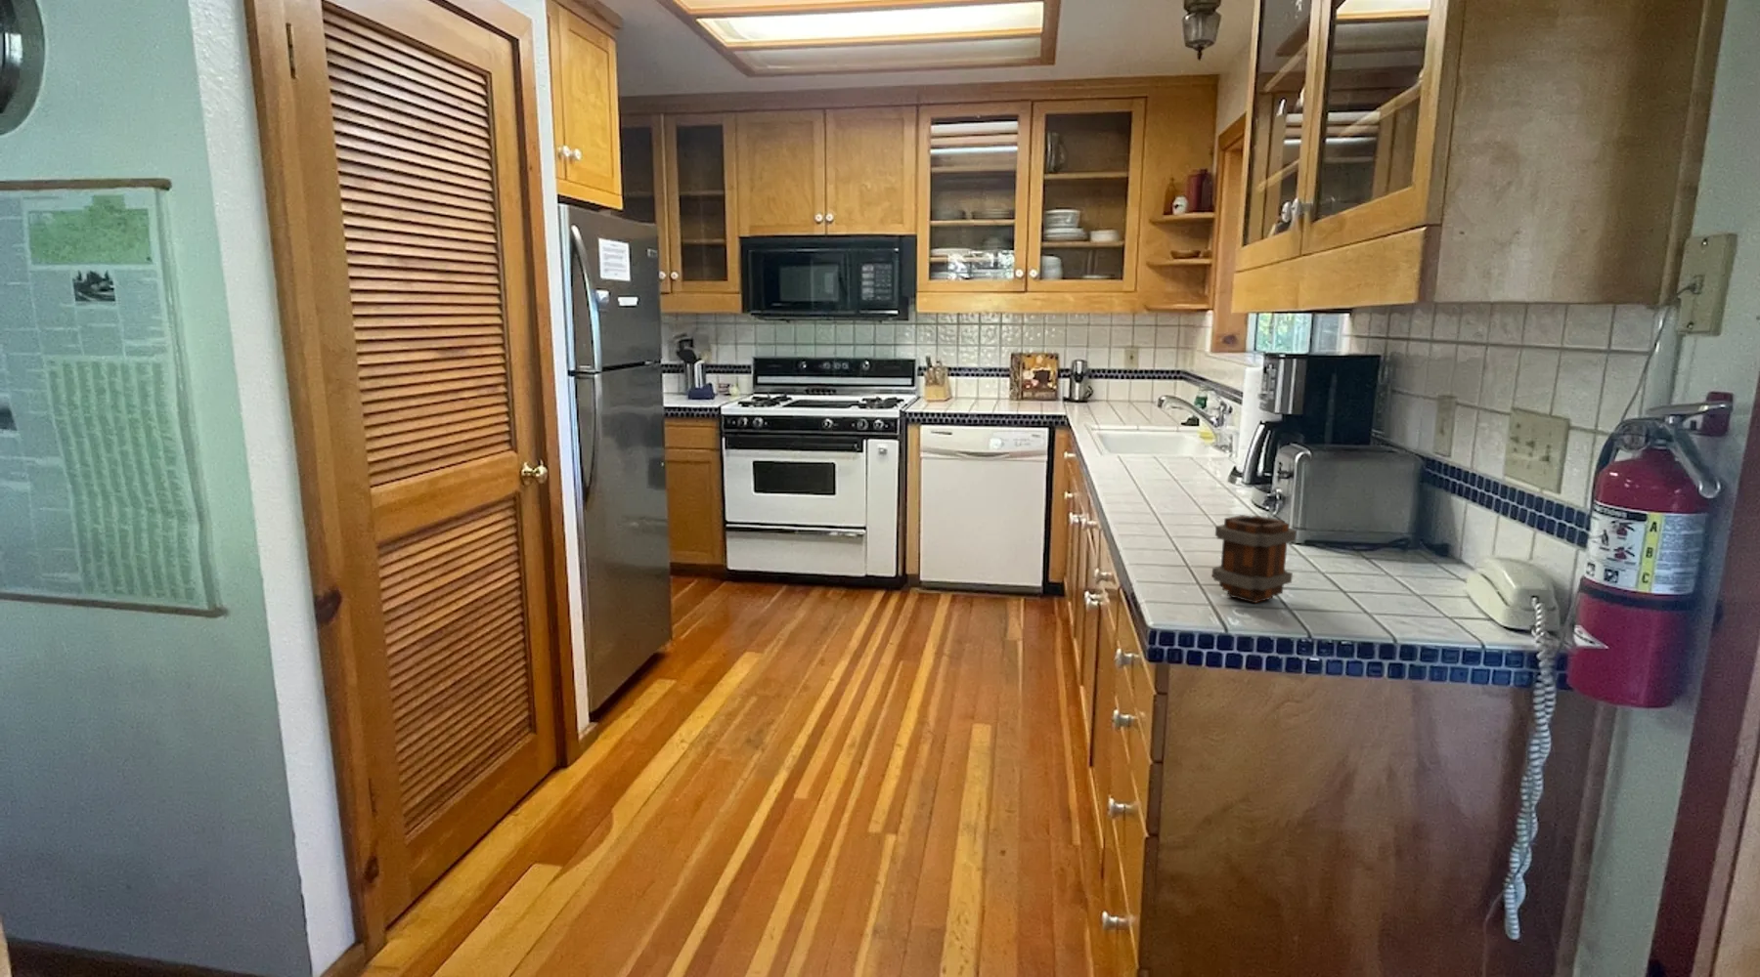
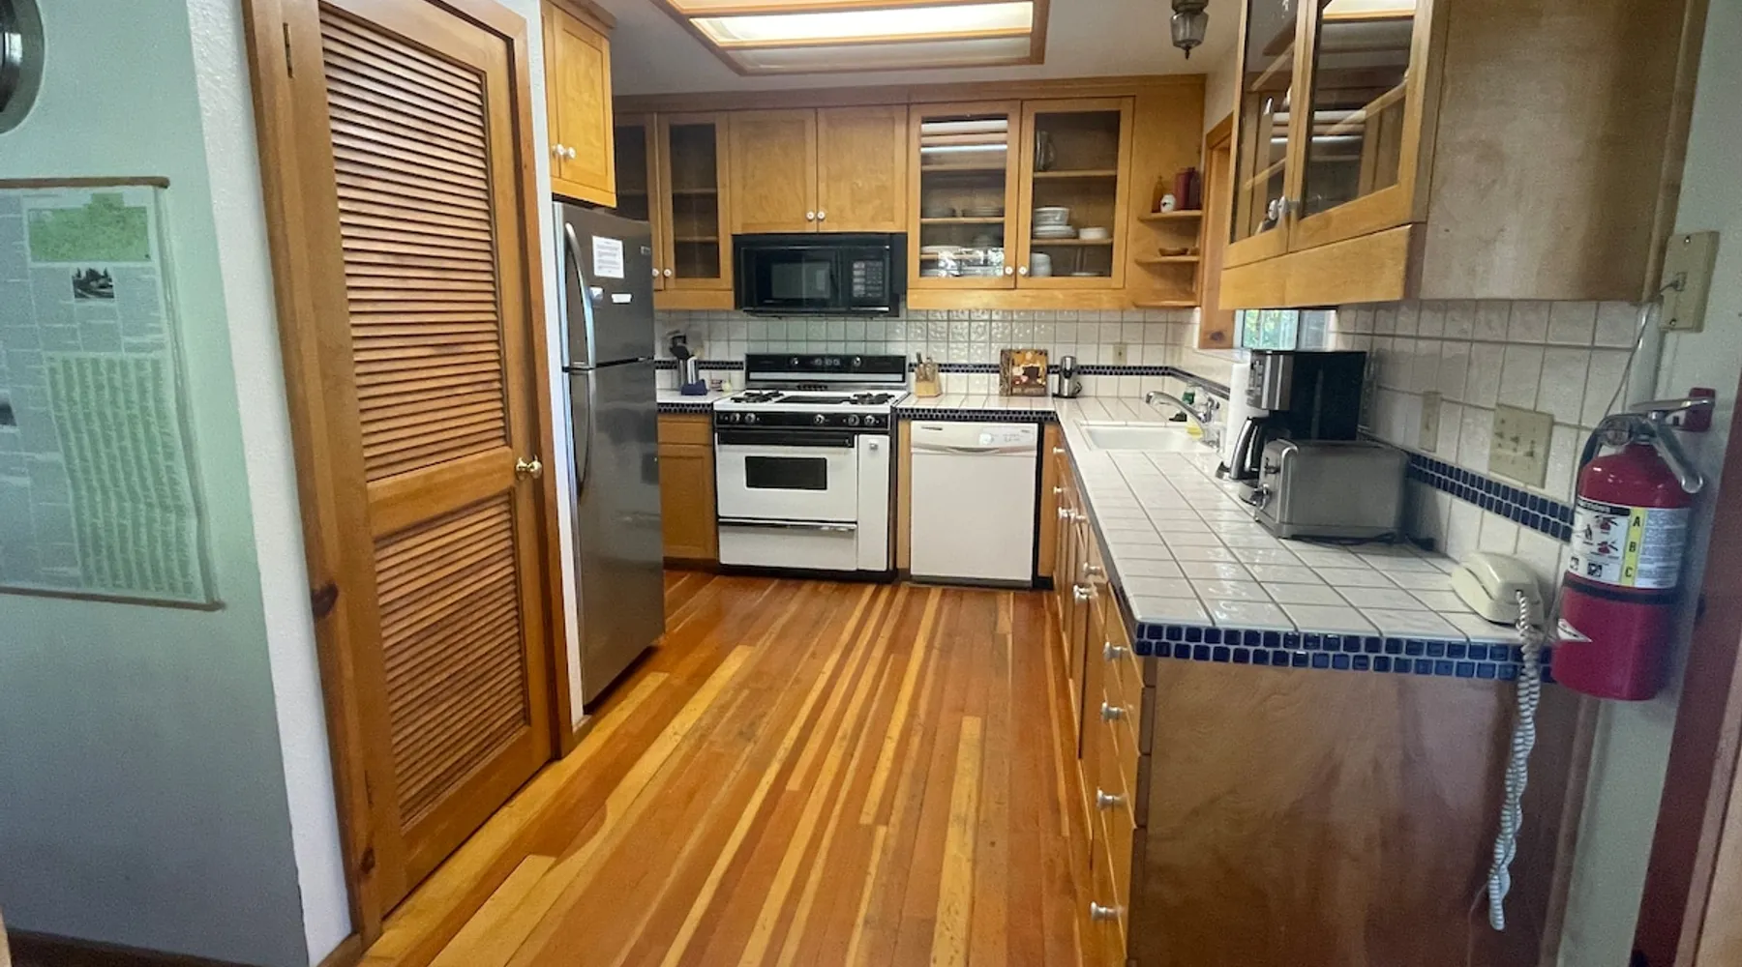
- mug (1257, 558)
